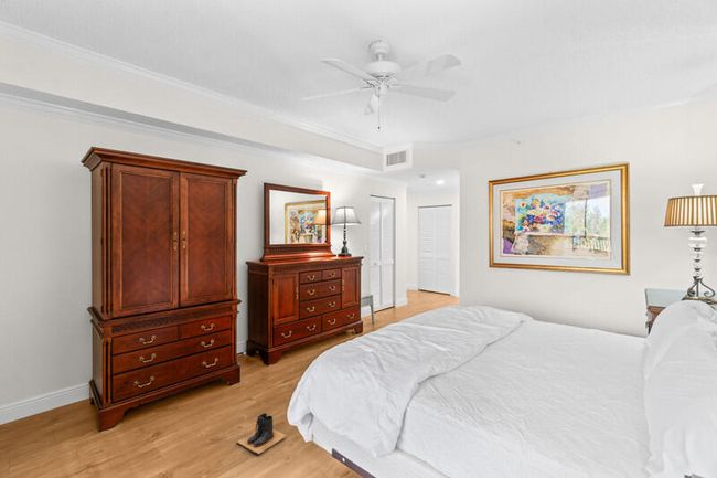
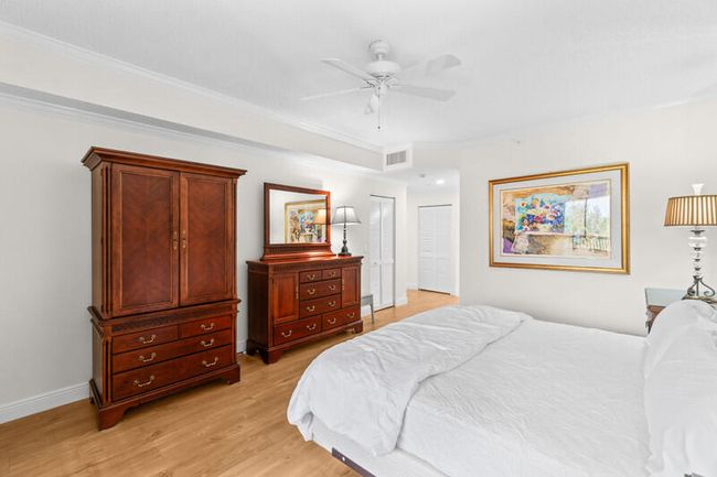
- boots (261, 428)
